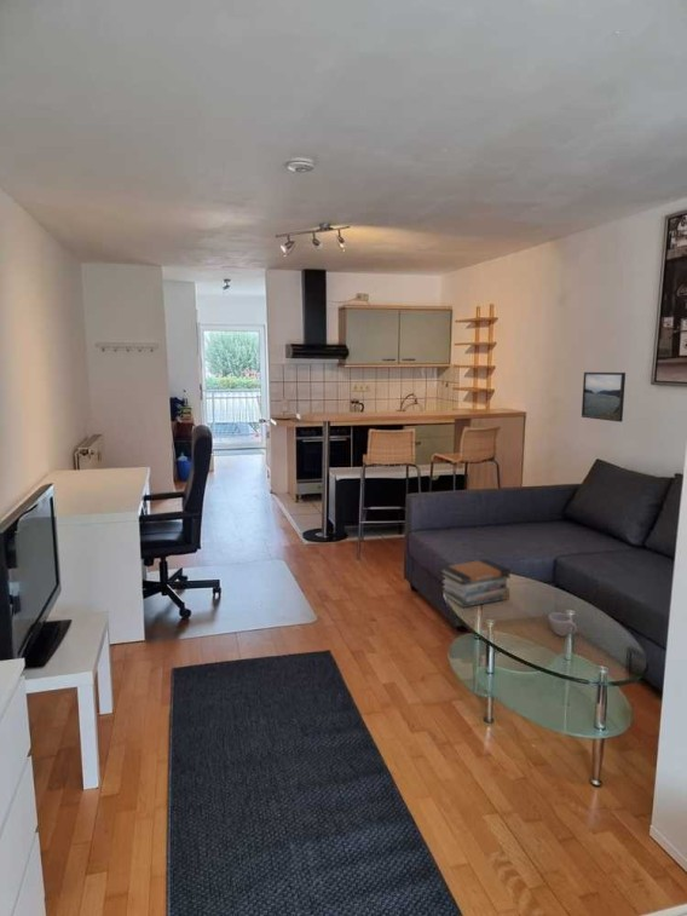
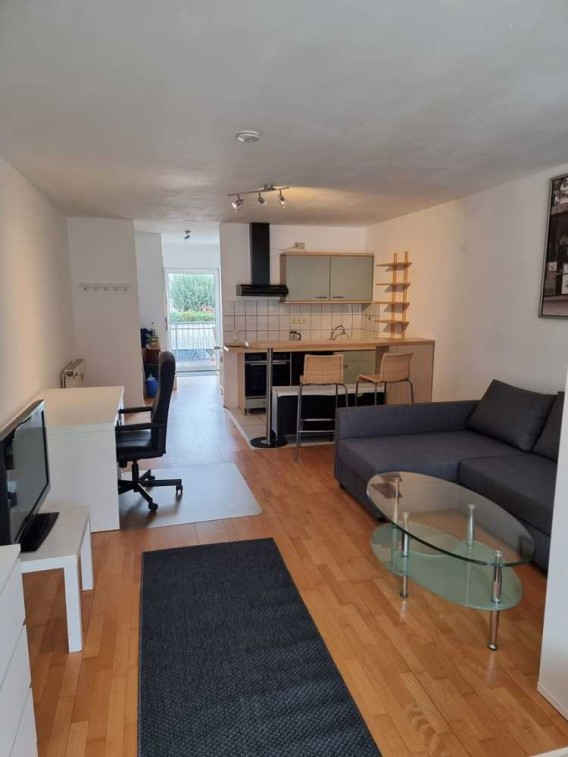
- cup (562, 626)
- book stack (474, 582)
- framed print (602, 396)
